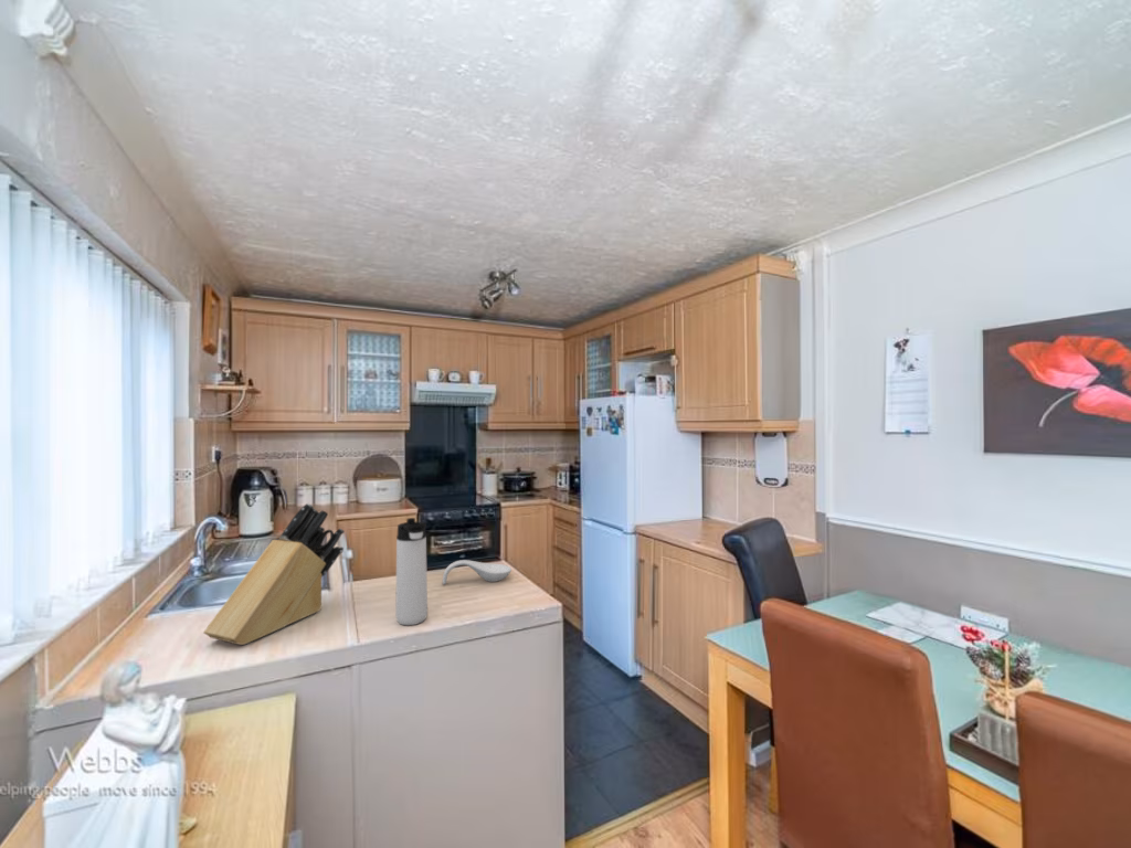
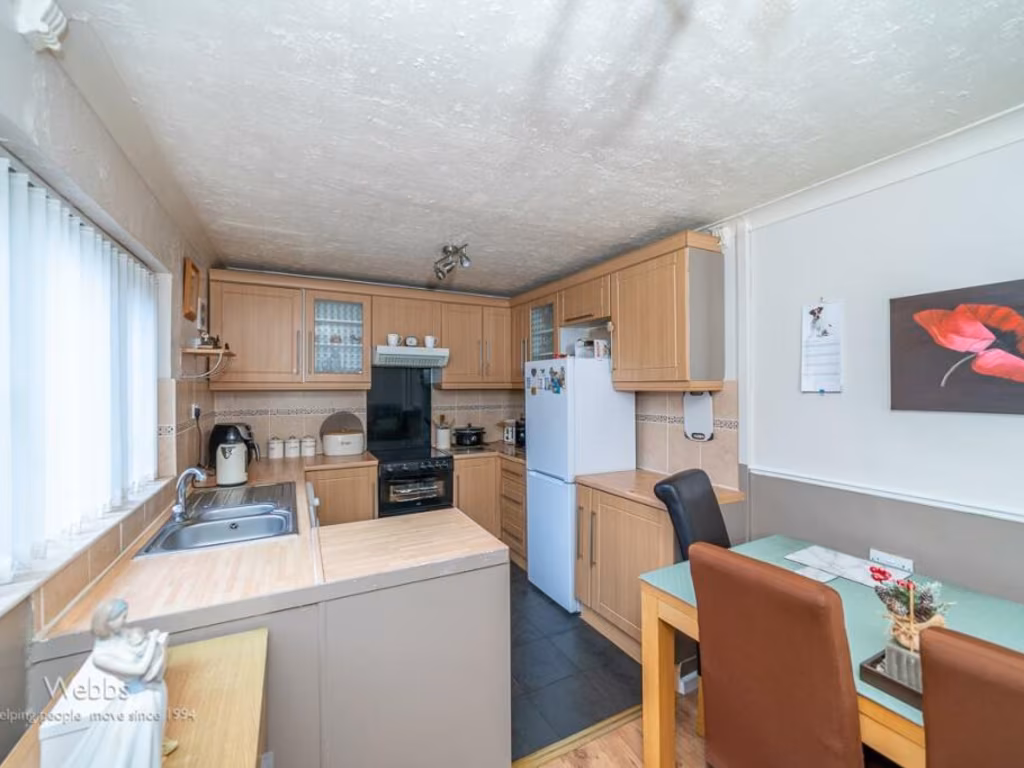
- spoon rest (477, 570)
- thermos bottle (413, 571)
- knife block (283, 564)
